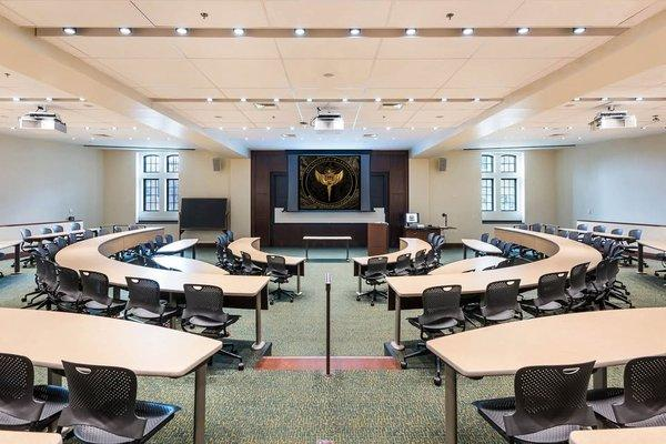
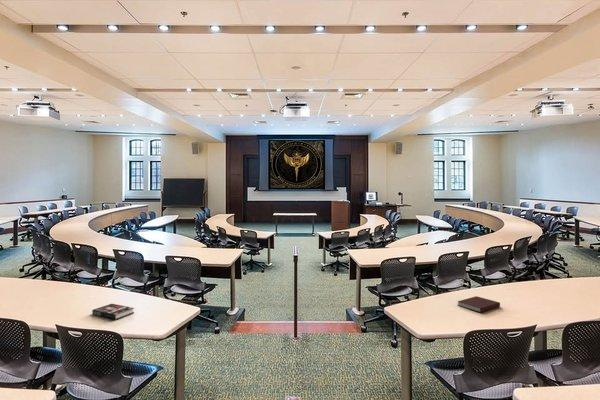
+ book (113, 311)
+ notebook (478, 303)
